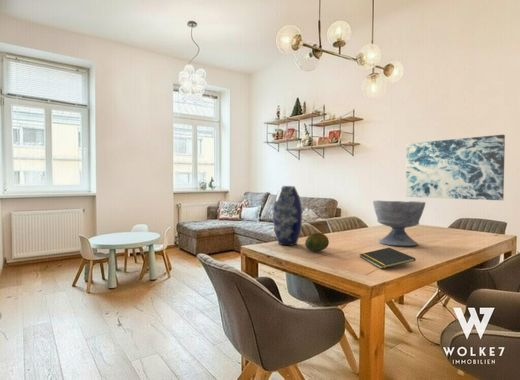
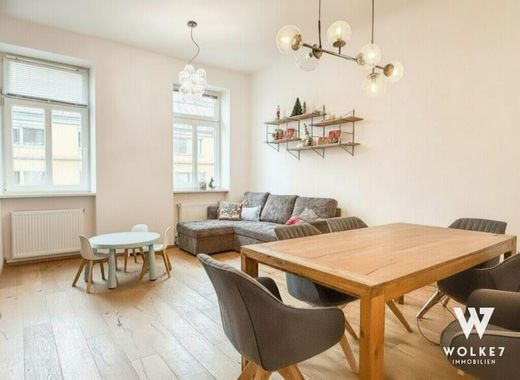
- wall art (450, 169)
- notepad (385, 257)
- vase (287, 214)
- fruit (316, 242)
- bowl (397, 221)
